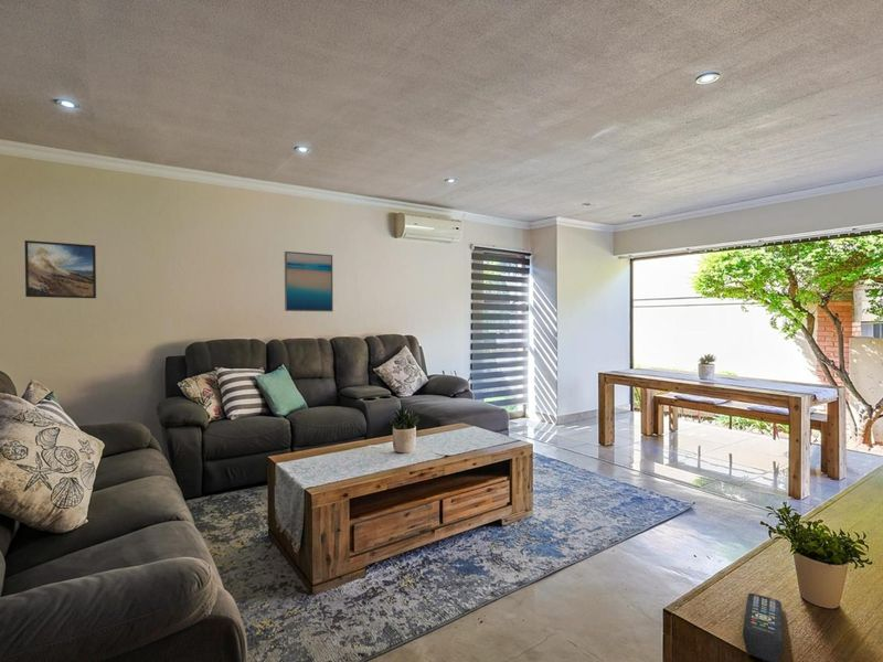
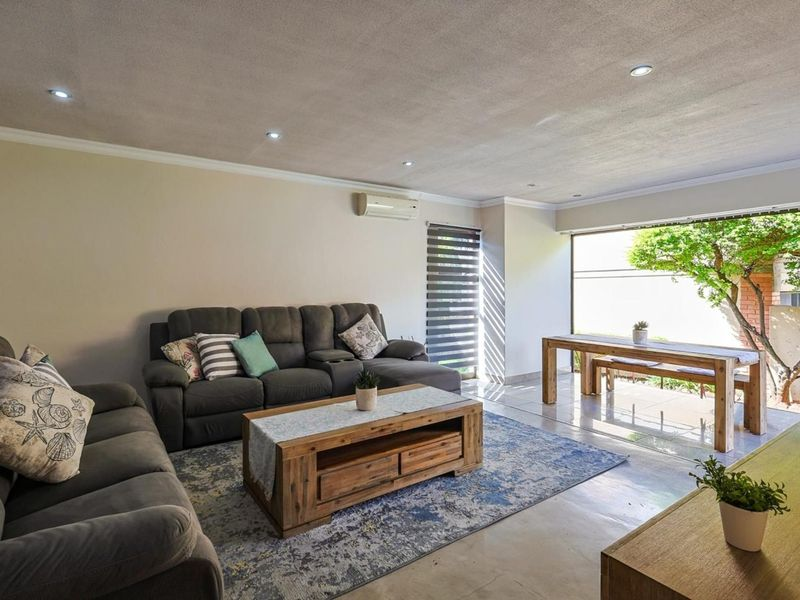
- remote control (763, 621)
- wall art (309, 281)
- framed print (61, 270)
